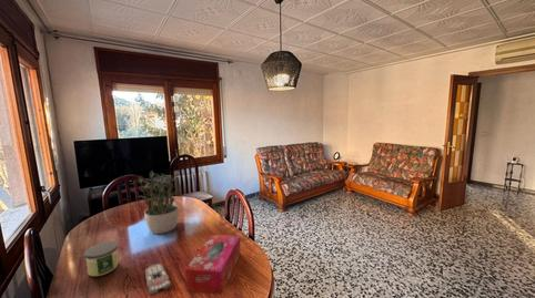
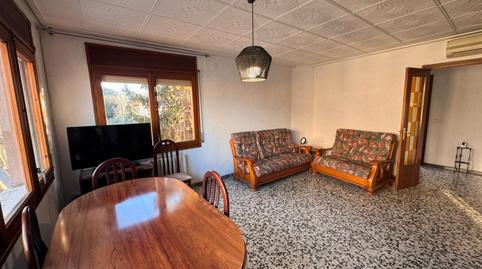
- tissue box (215, 260)
- remote control (157, 277)
- potted plant (159, 198)
- candle (102, 258)
